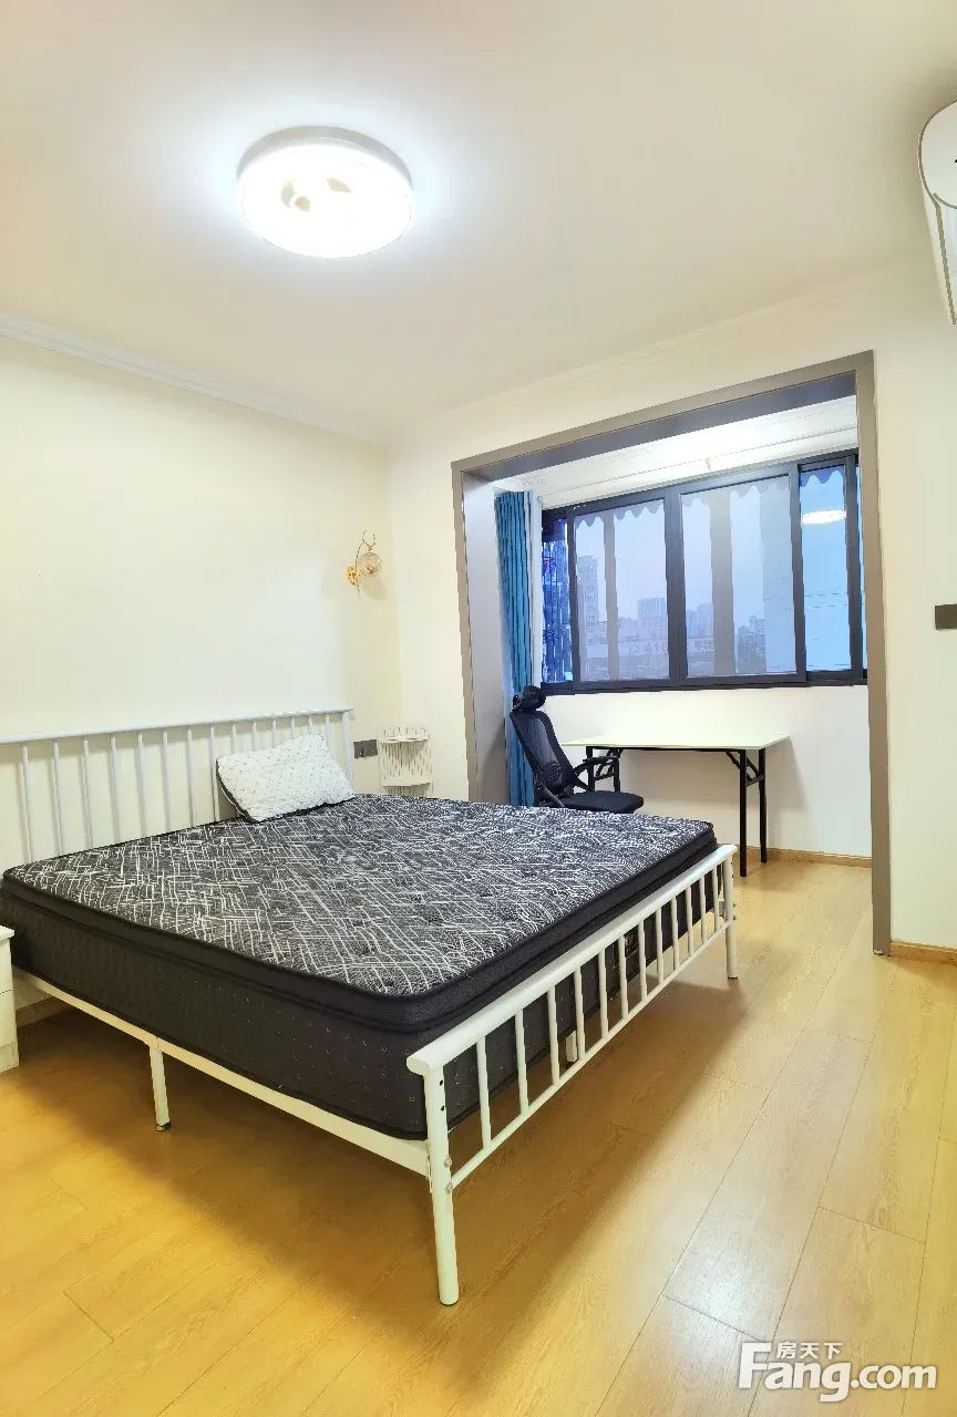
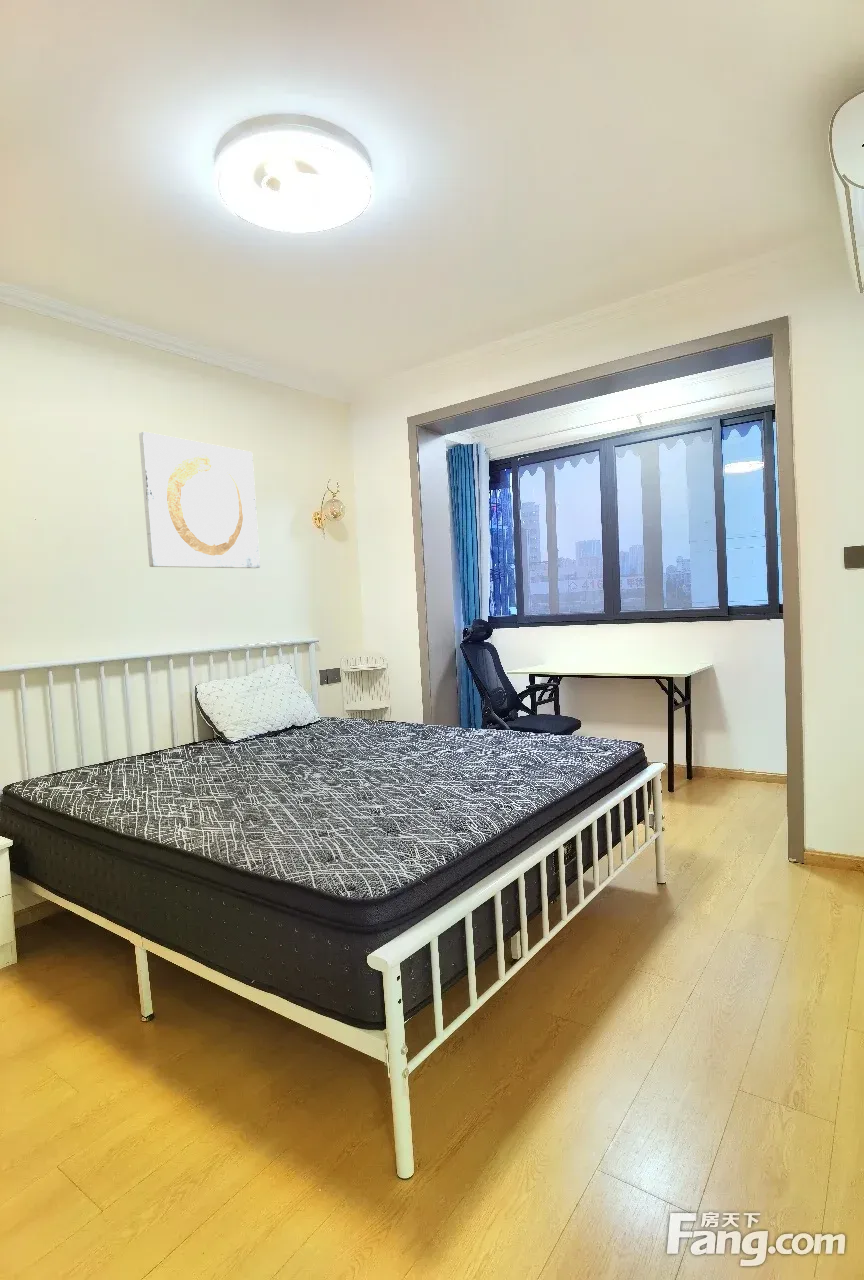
+ wall art (204, 505)
